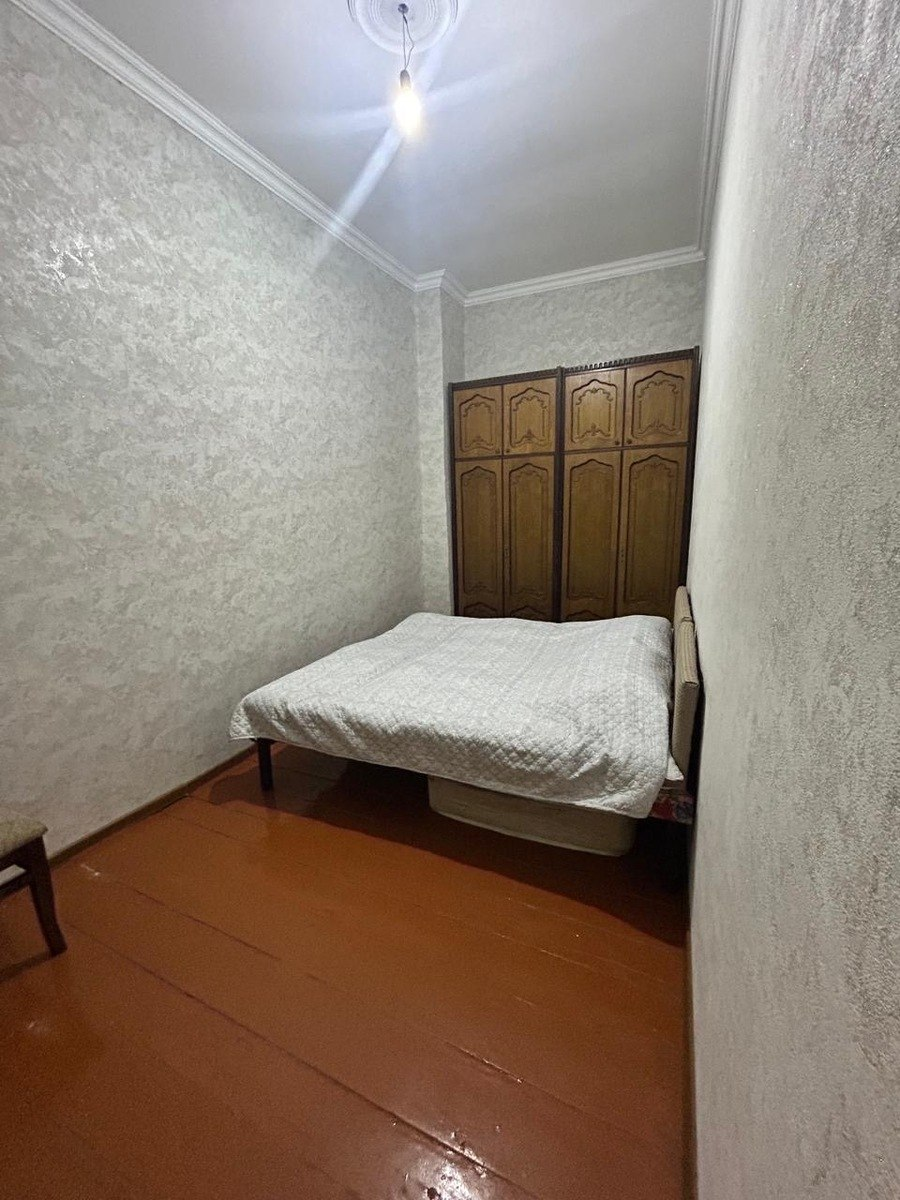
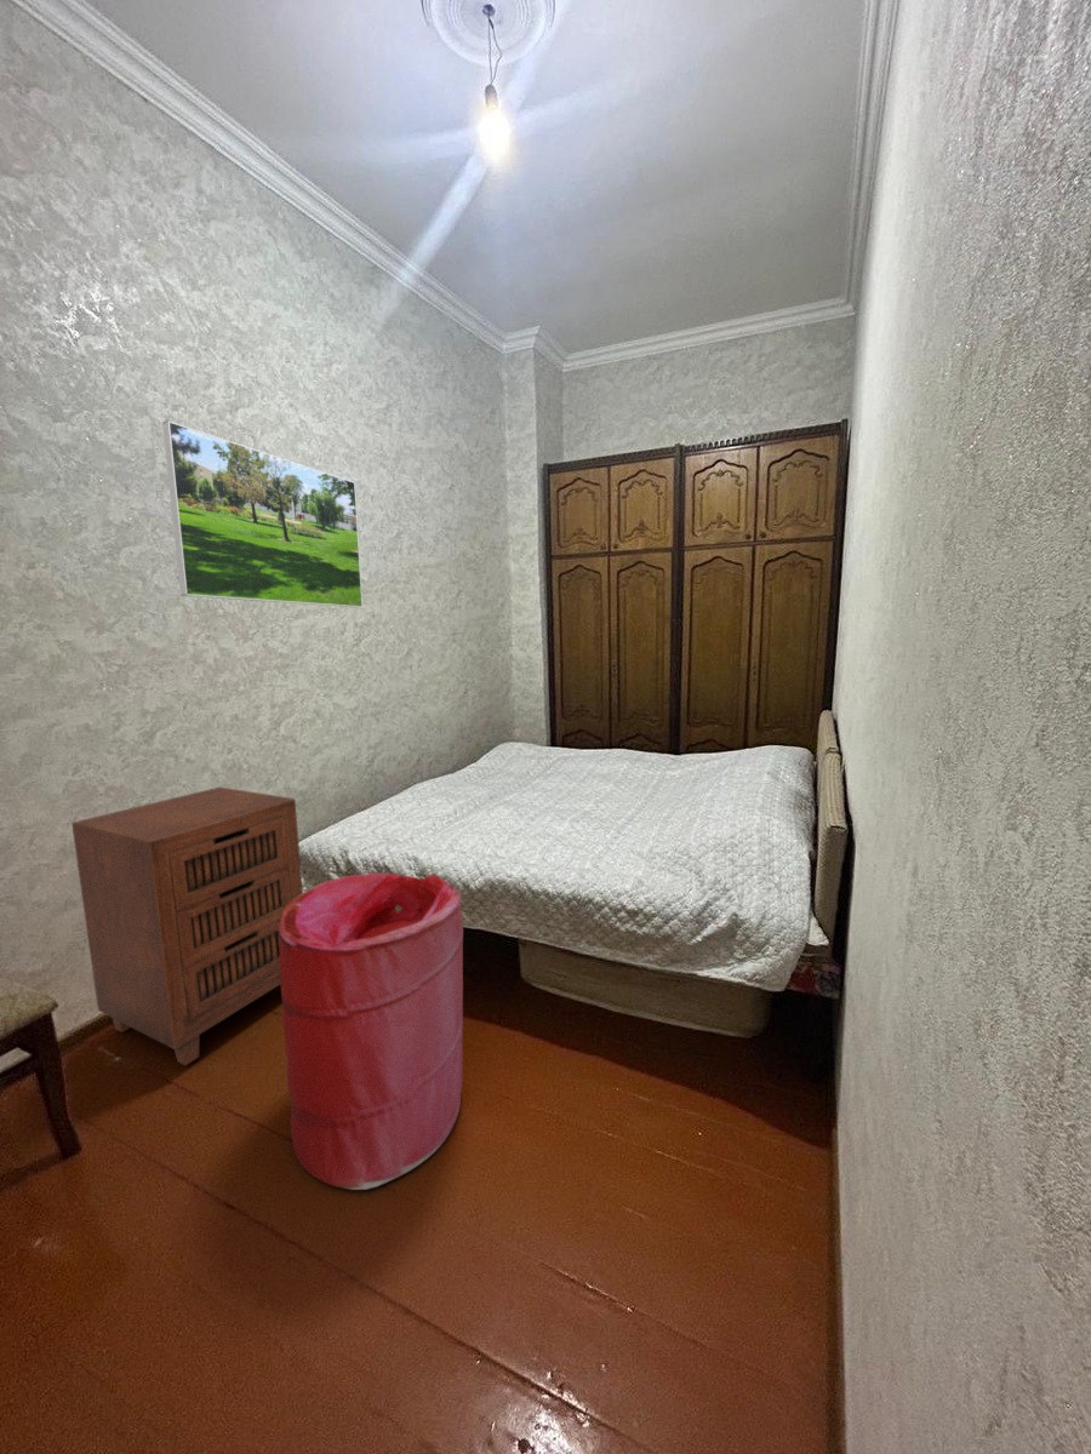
+ laundry hamper (378, 1002)
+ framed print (280, 531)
+ cabinet (201, 911)
